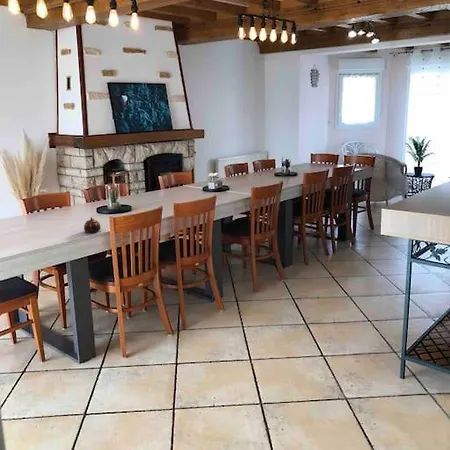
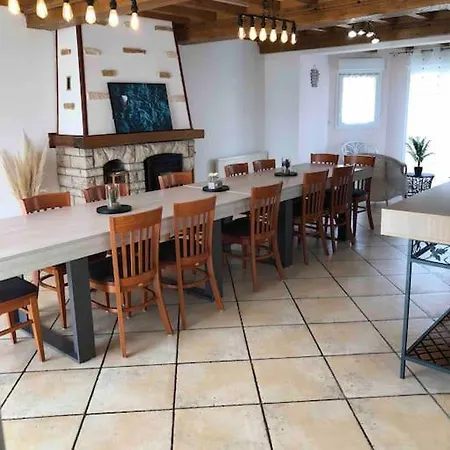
- teapot (91, 224)
